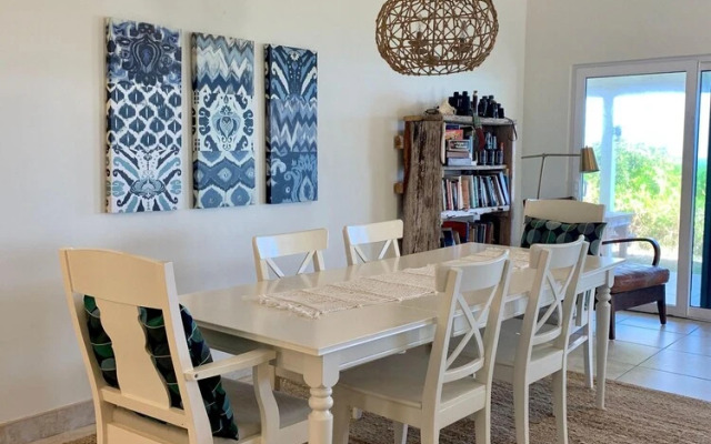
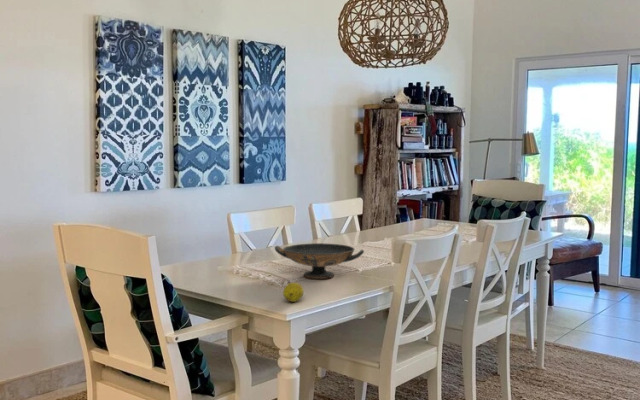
+ fruit (293, 292)
+ decorative bowl (318, 261)
